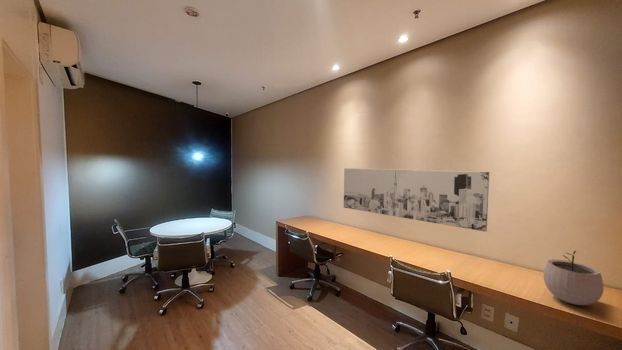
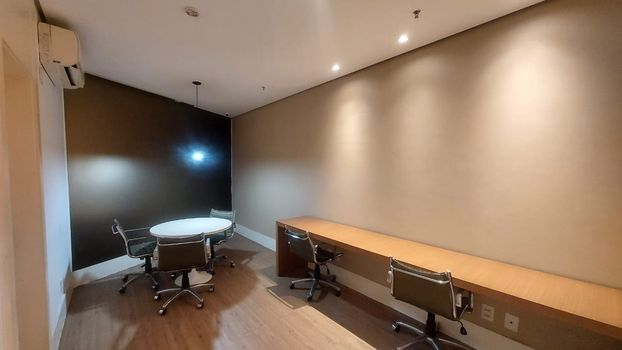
- plant pot (572, 276)
- wall art (401, 193)
